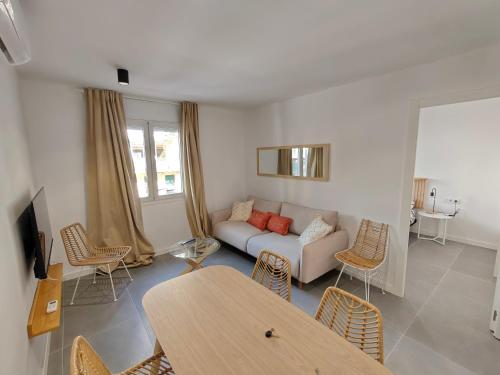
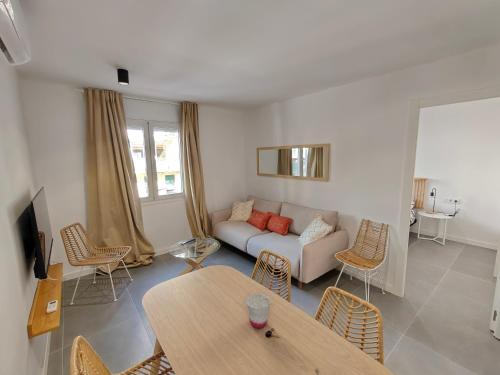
+ cup (258, 311)
